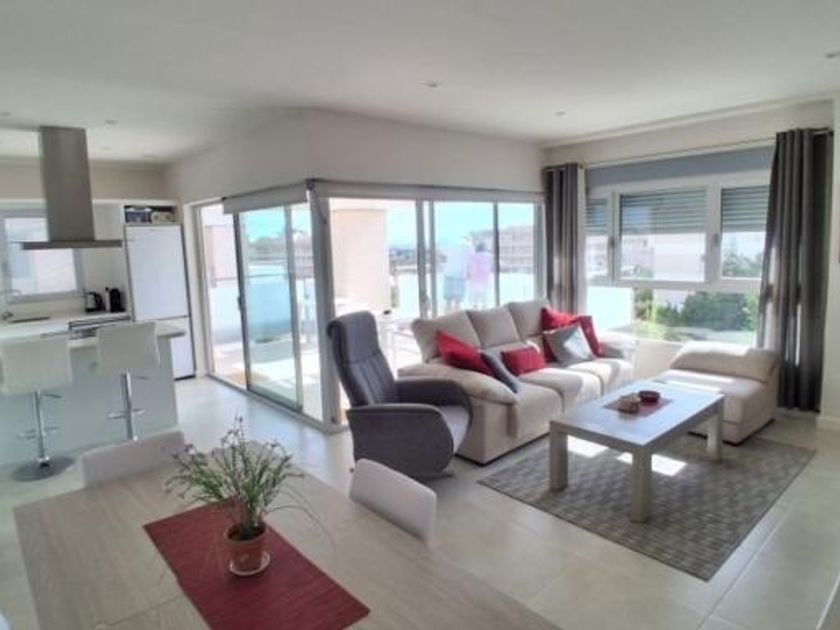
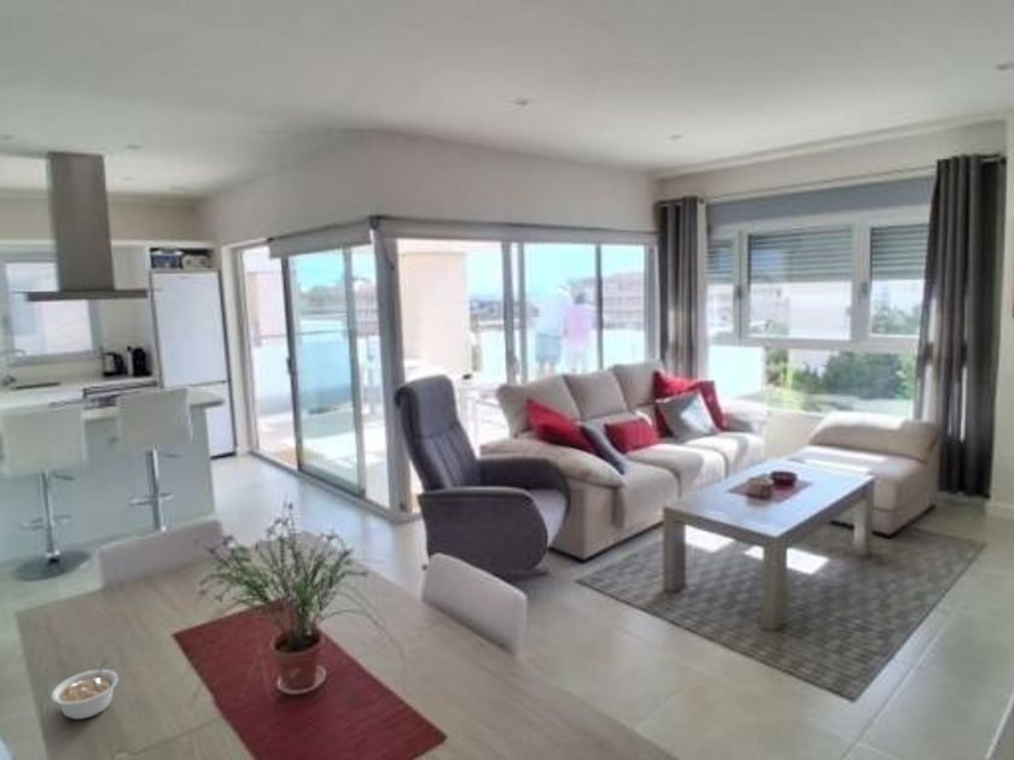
+ legume (86, 692)
